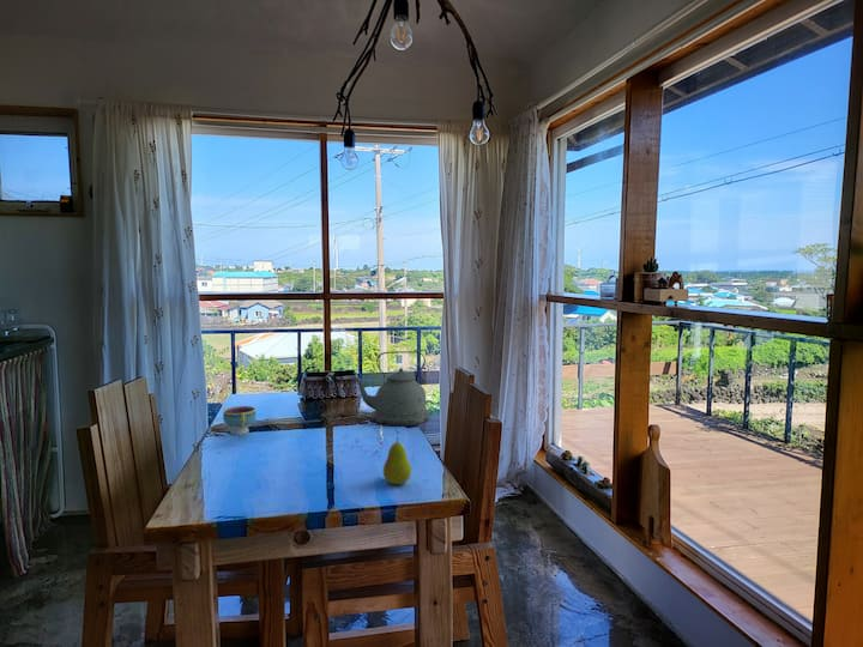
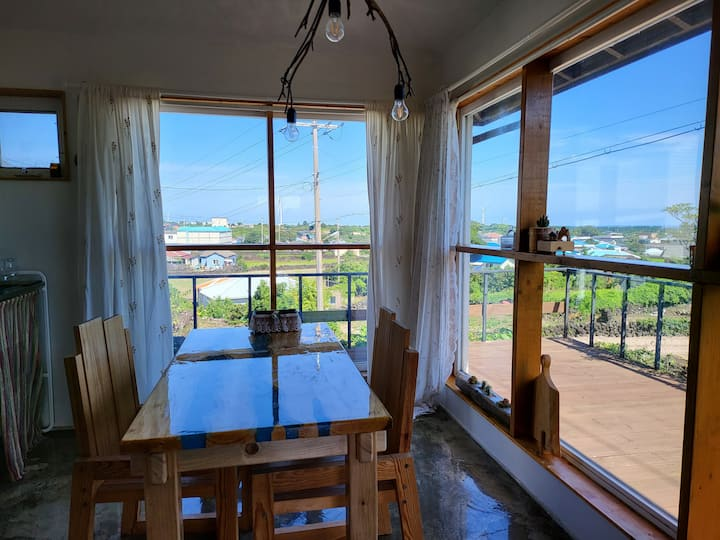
- fruit (397, 459)
- kettle (397, 386)
- teacup (239, 421)
